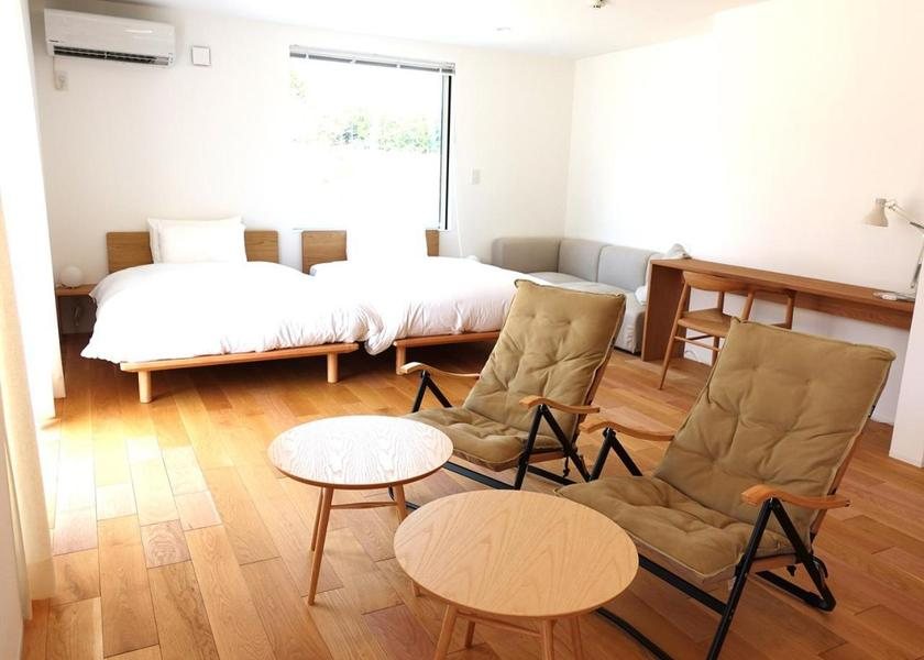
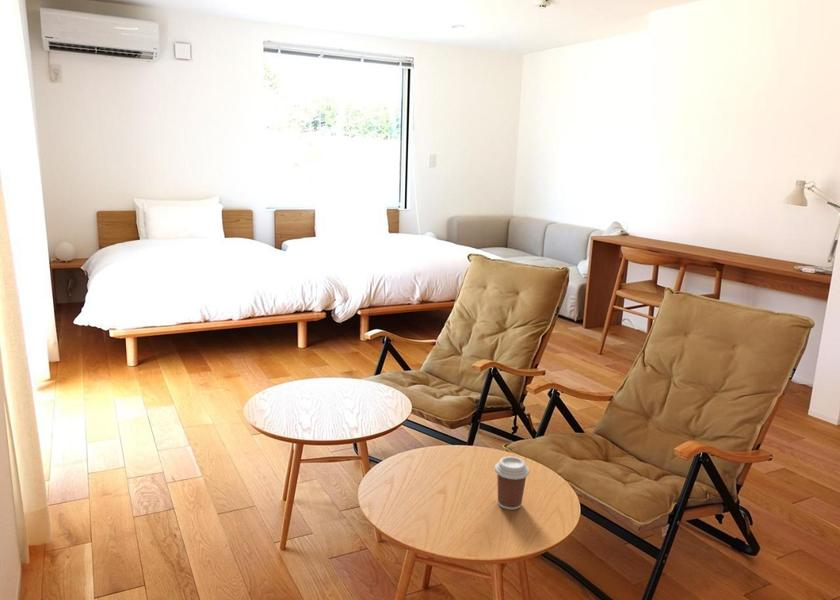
+ coffee cup (511, 482)
